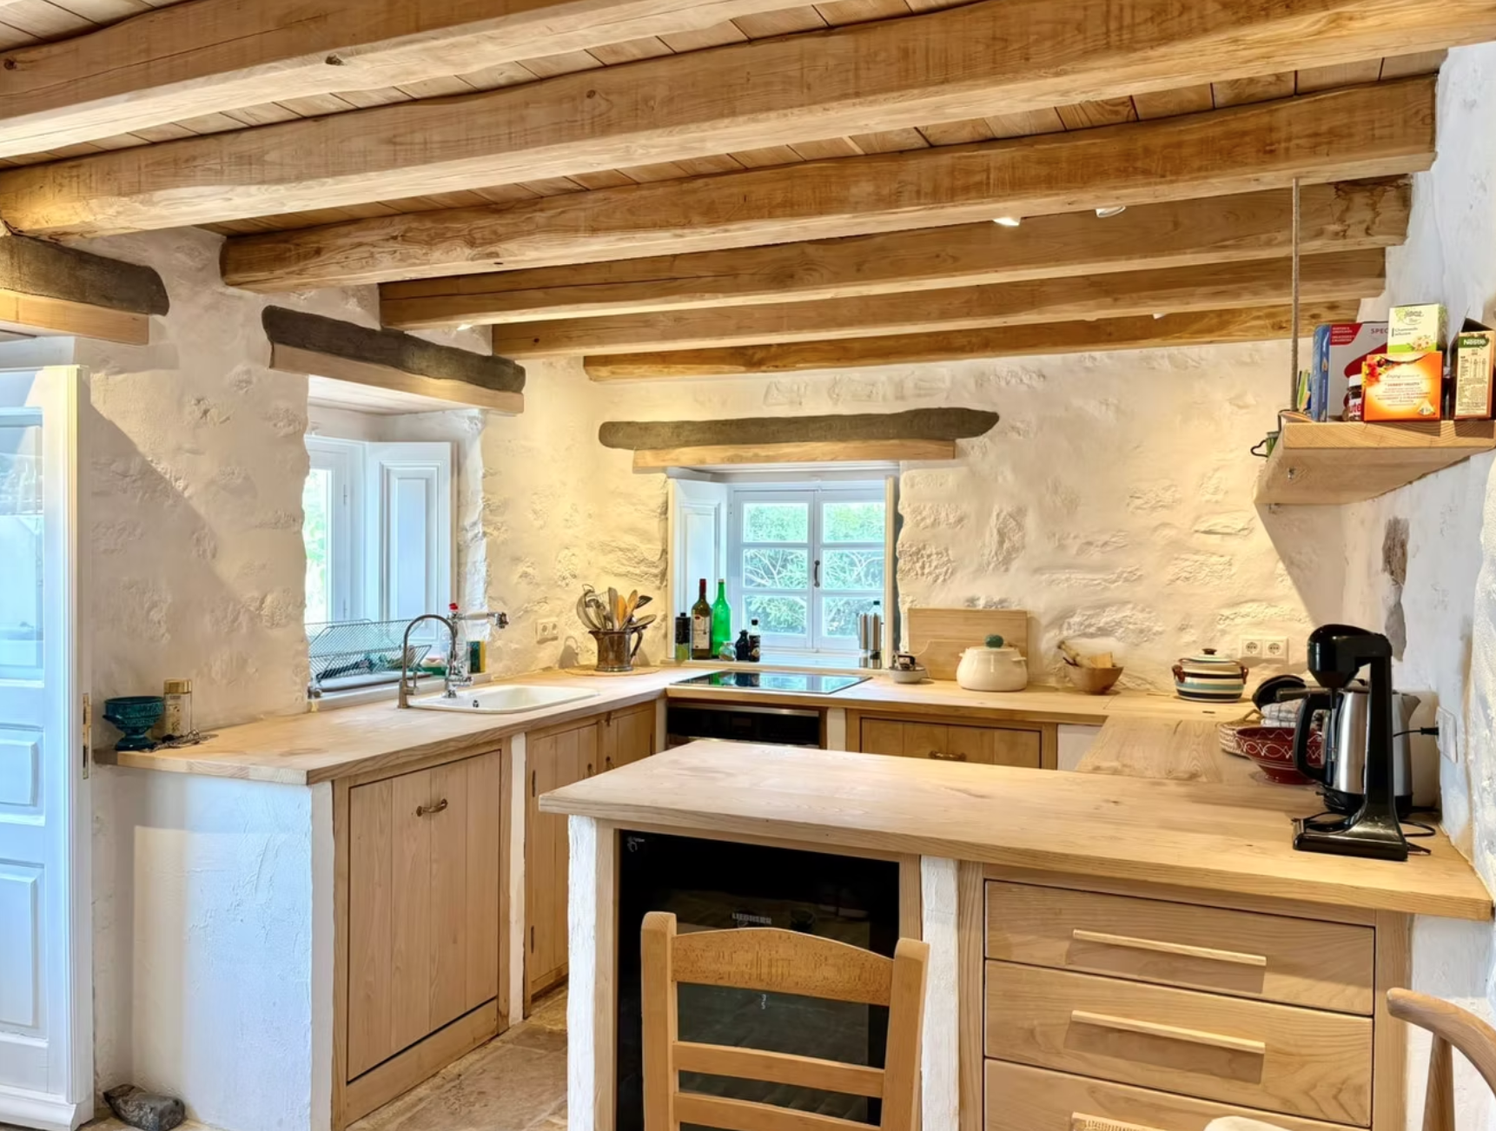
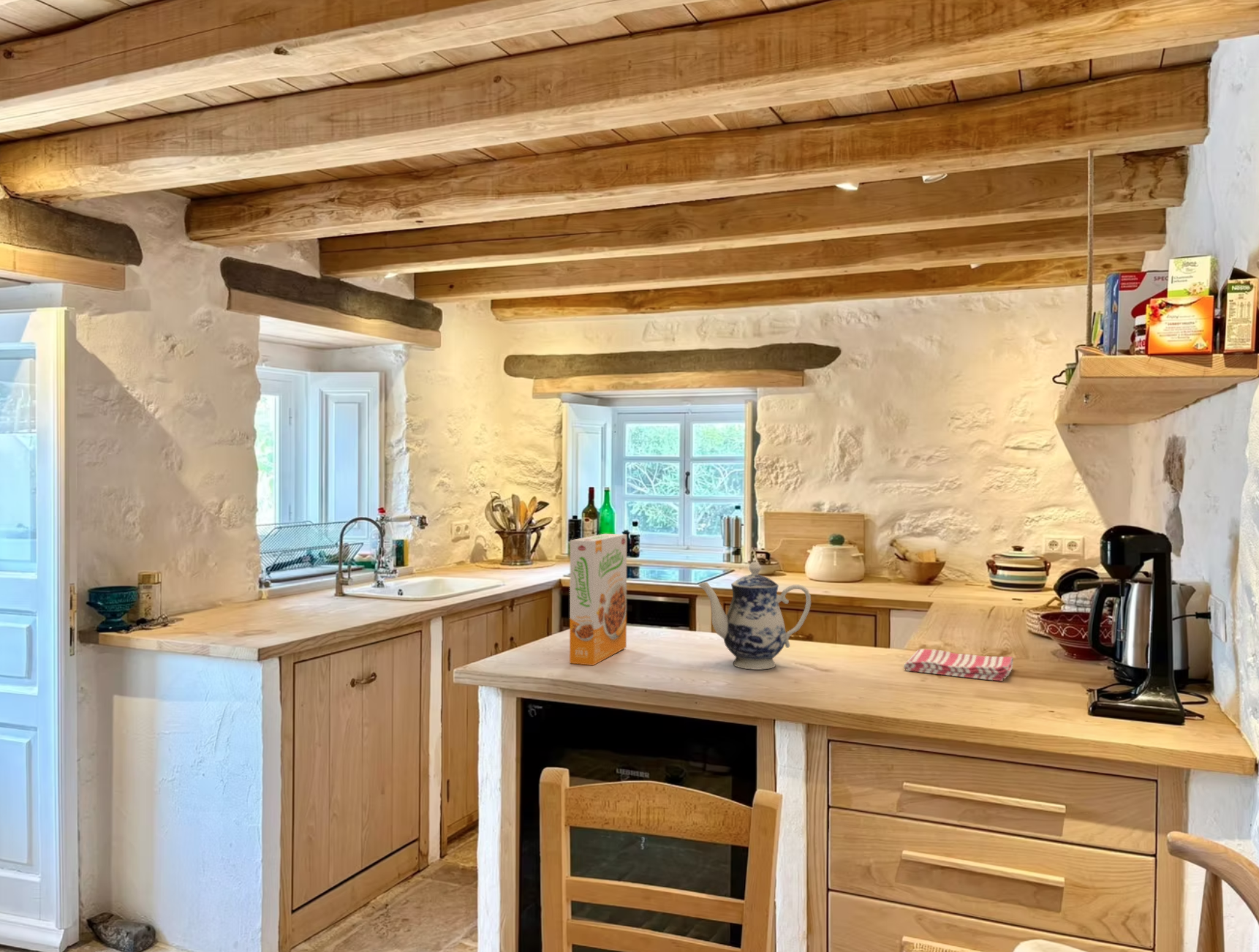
+ teapot (754, 613)
+ cereal box (599, 596)
+ dish towel (959, 662)
